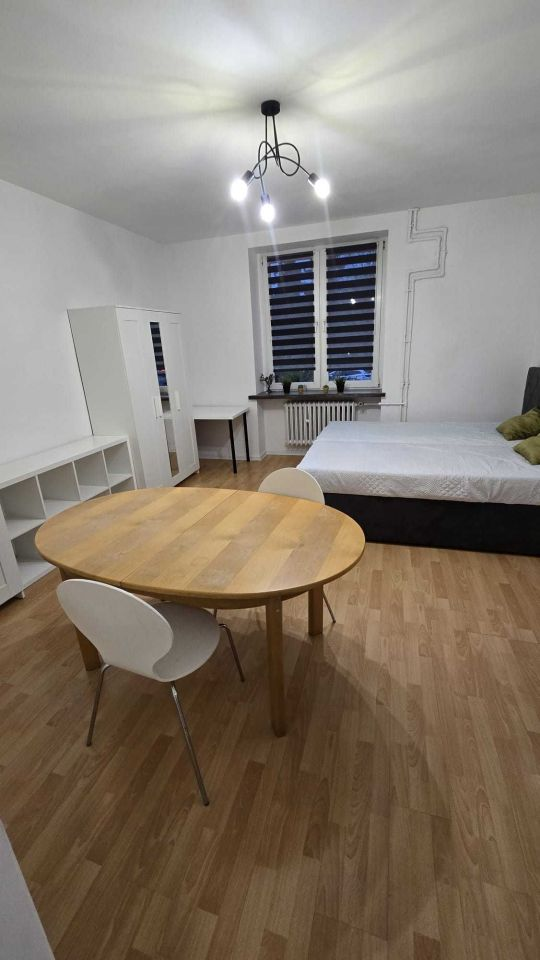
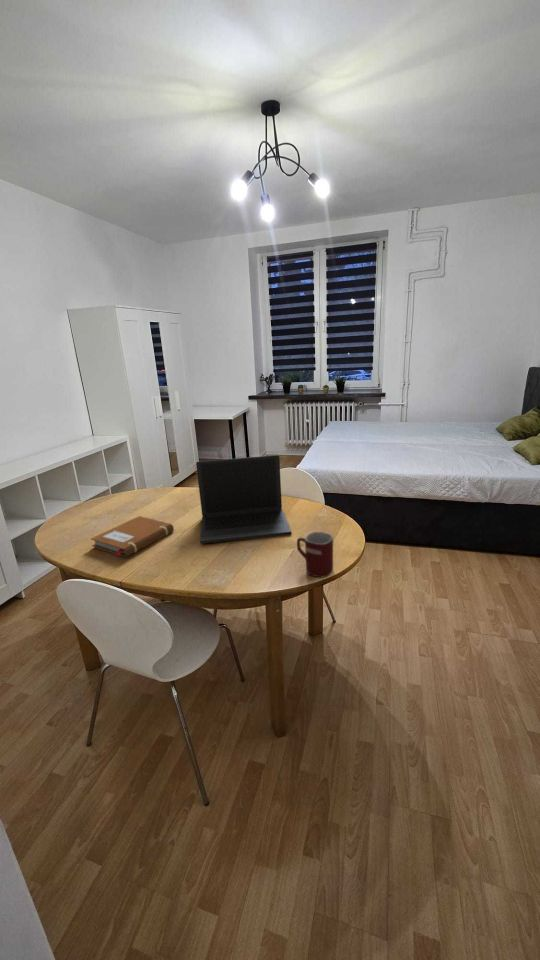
+ mug (314, 552)
+ laptop (242, 496)
+ notebook (132, 535)
